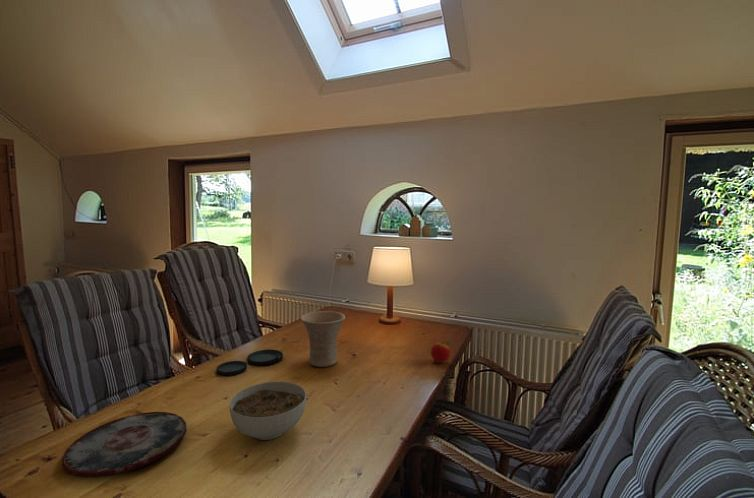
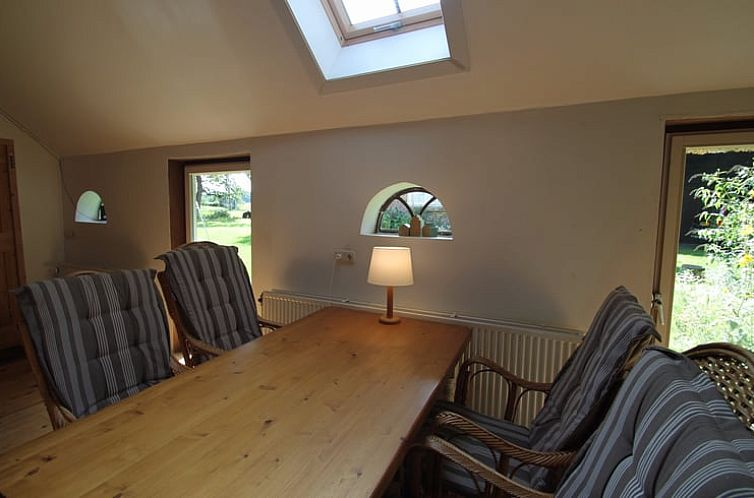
- apple (440, 352)
- plate (252, 361)
- vase (323, 339)
- plate (129, 440)
- bowl (269, 414)
